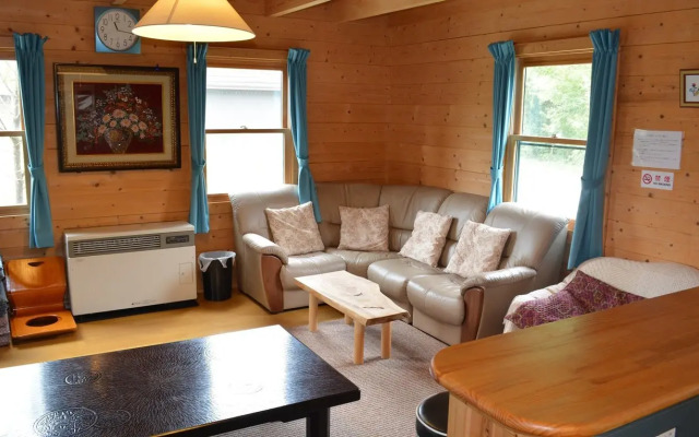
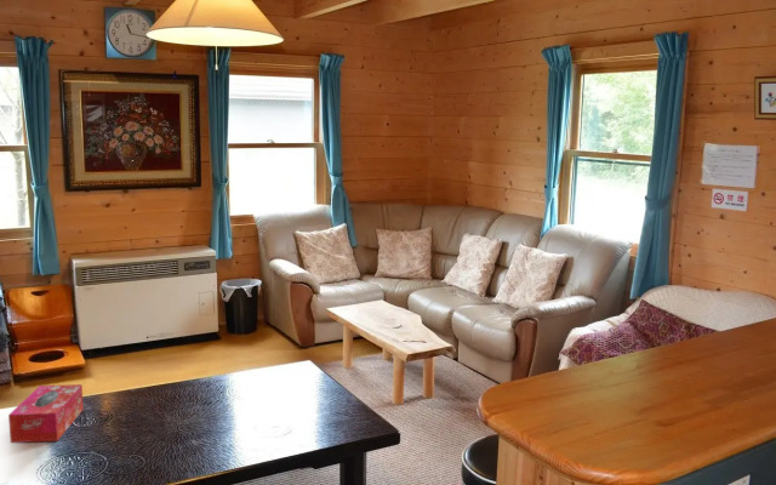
+ tissue box (47, 411)
